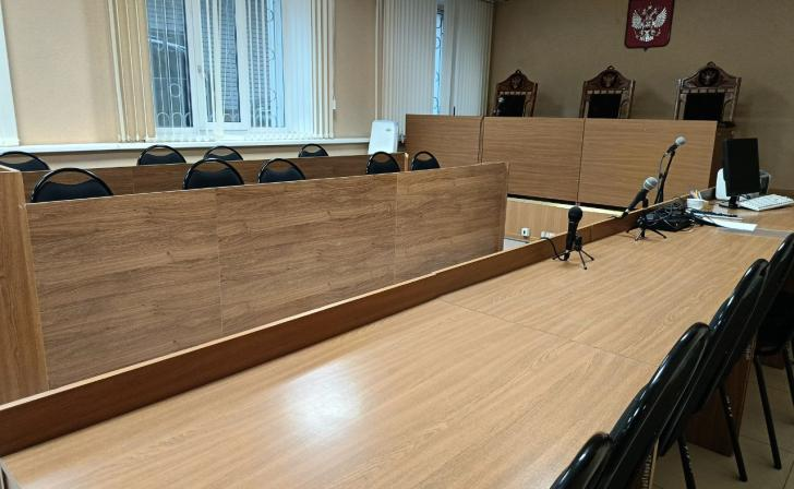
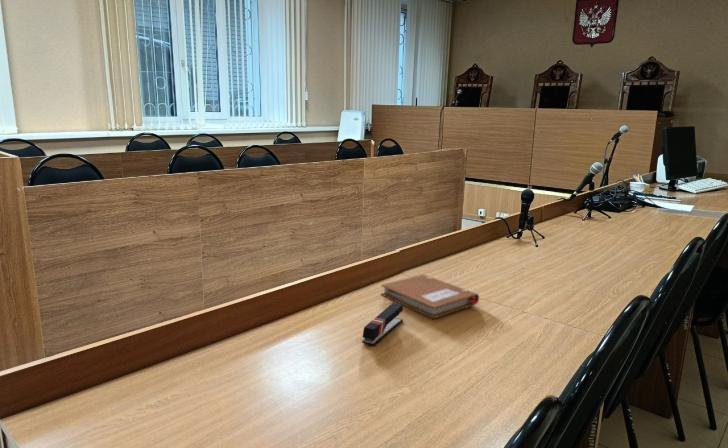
+ stapler (383, 322)
+ notebook (430, 294)
